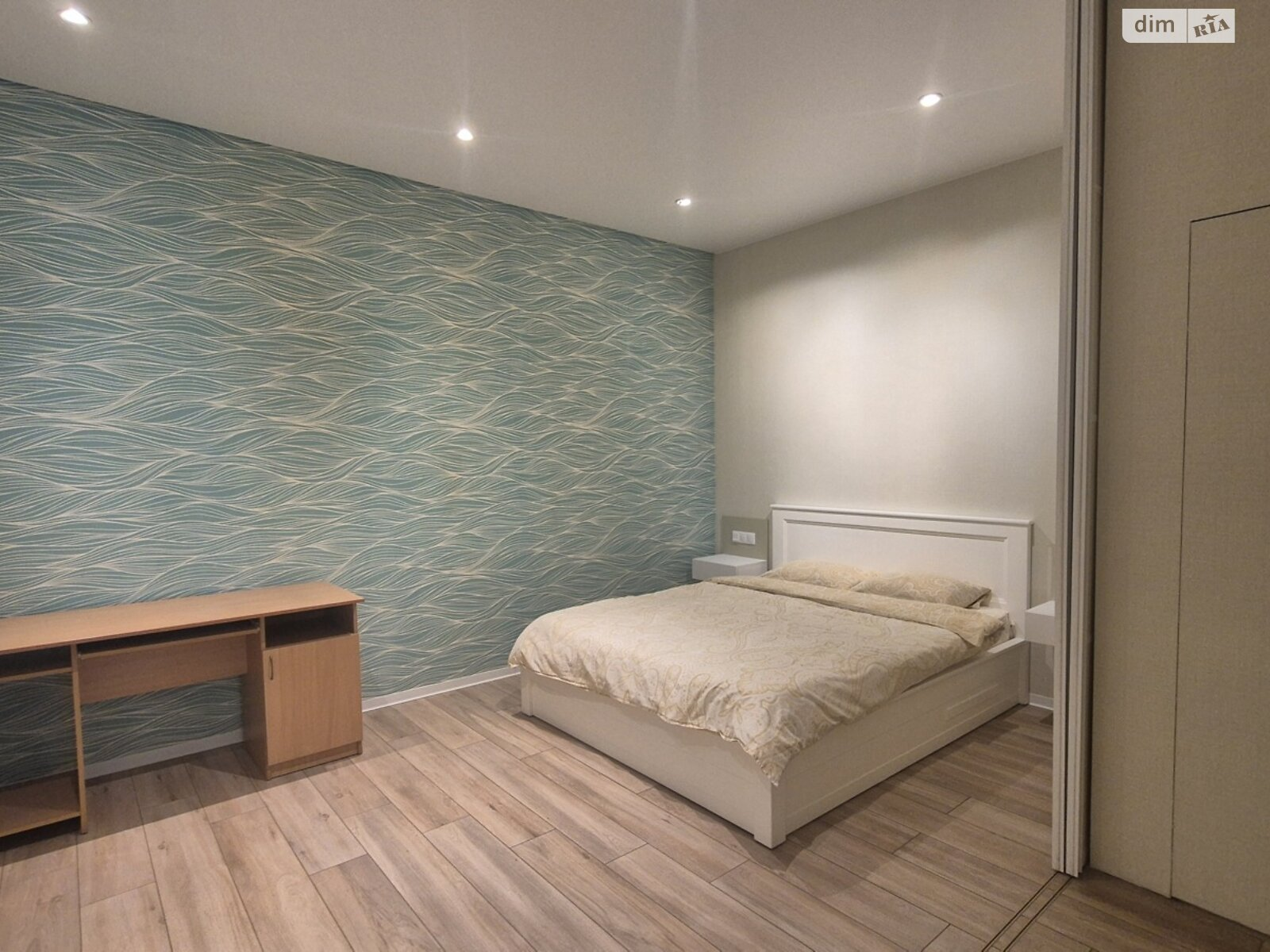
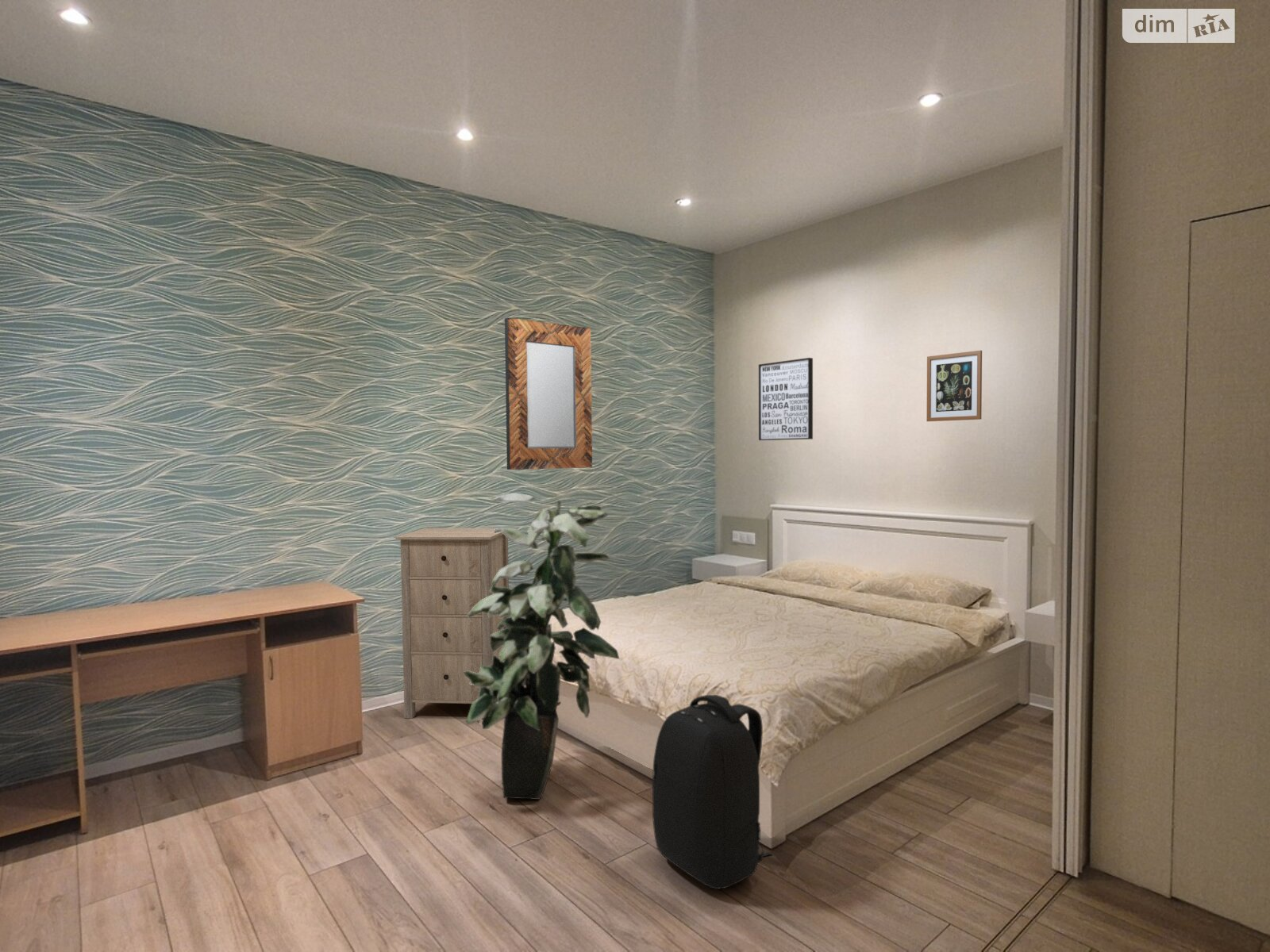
+ storage cabinet (457, 620)
+ backpack (714, 780)
+ indoor plant (535, 641)
+ wall art (953, 386)
+ home mirror (550, 396)
+ wall art (784, 401)
